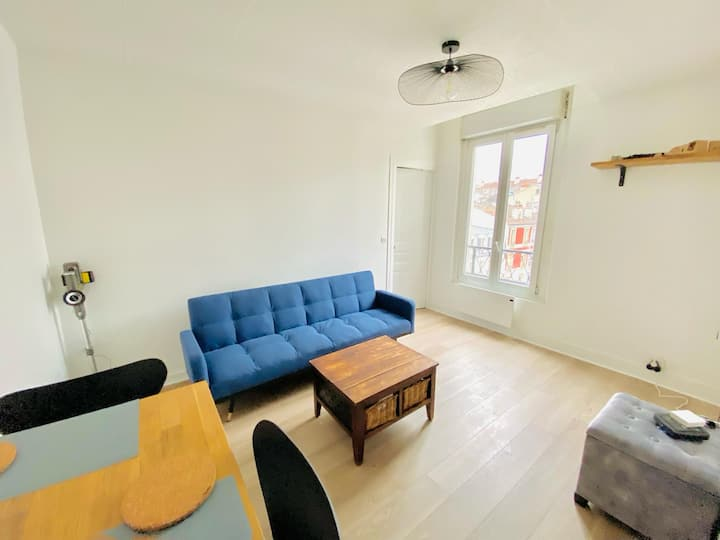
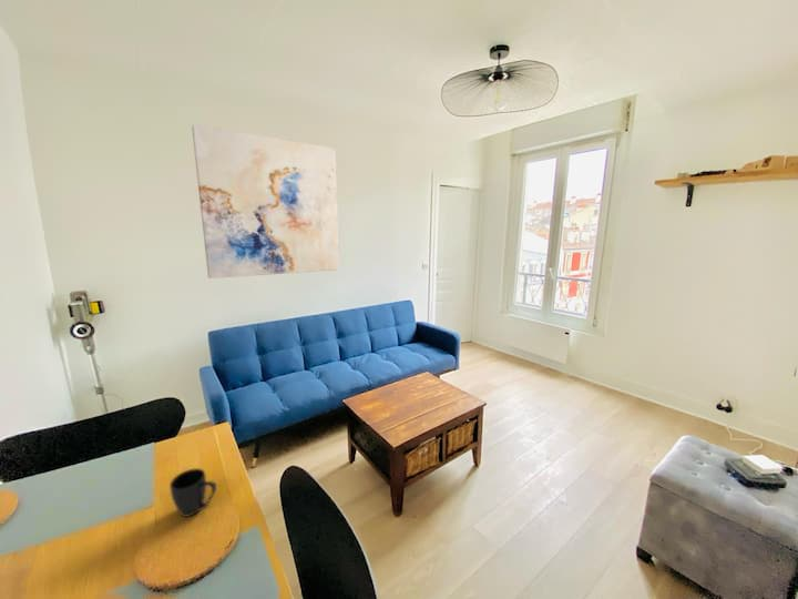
+ wall art (276, 207)
+ mug (195, 495)
